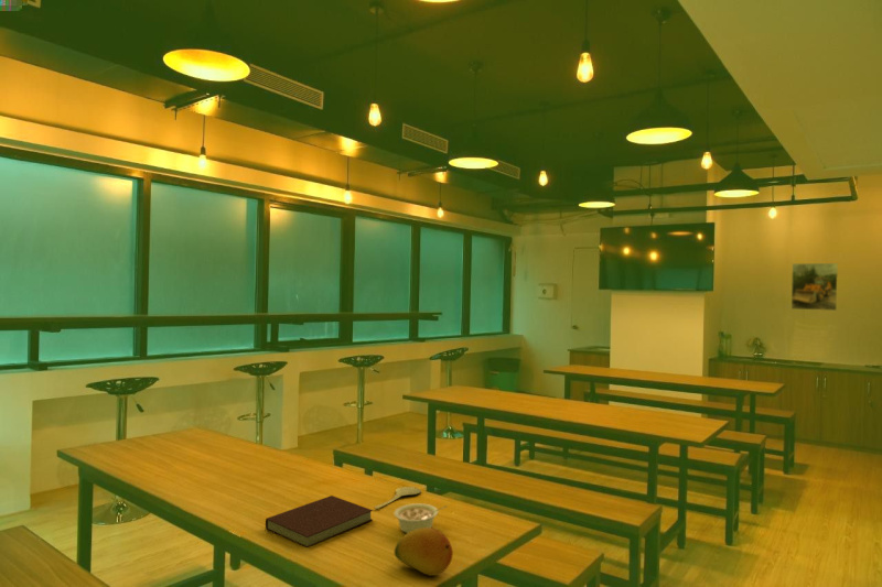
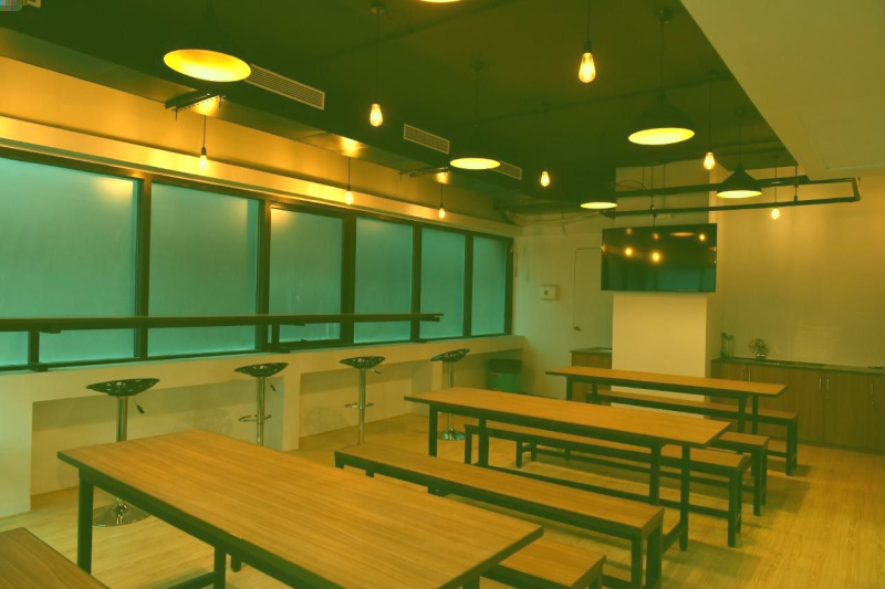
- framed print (814, 286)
- fruit (423, 548)
- spoon (396, 497)
- legume (417, 518)
- notebook (320, 519)
